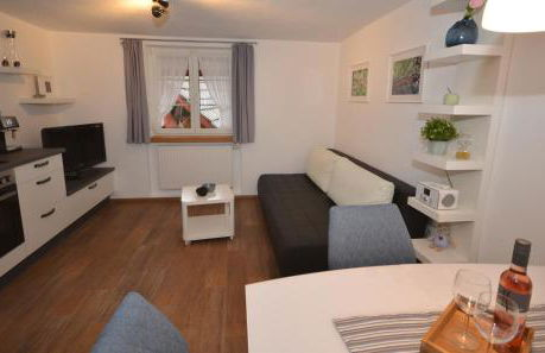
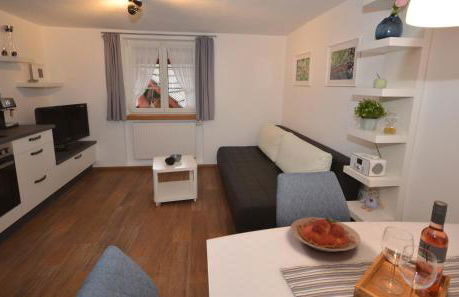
+ plate (324, 228)
